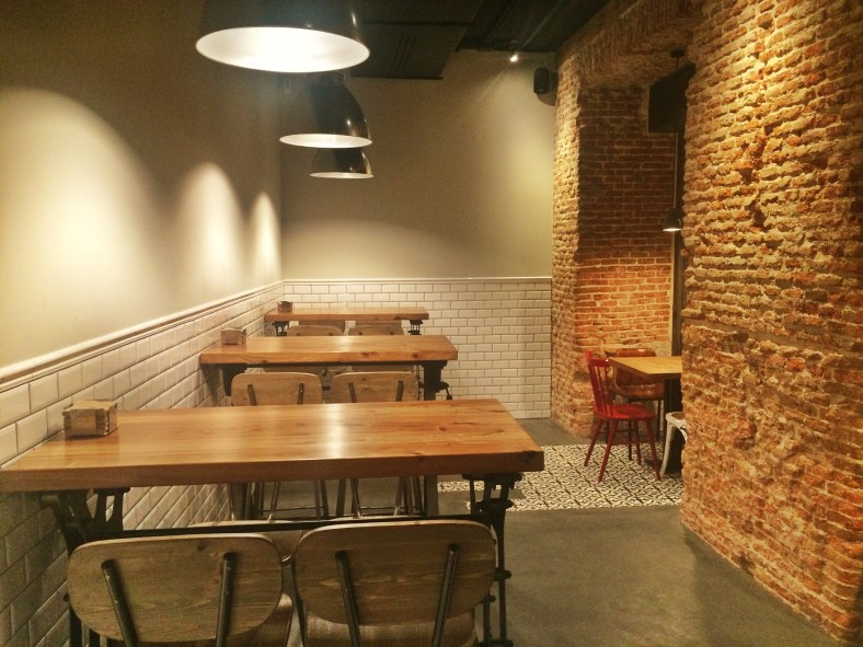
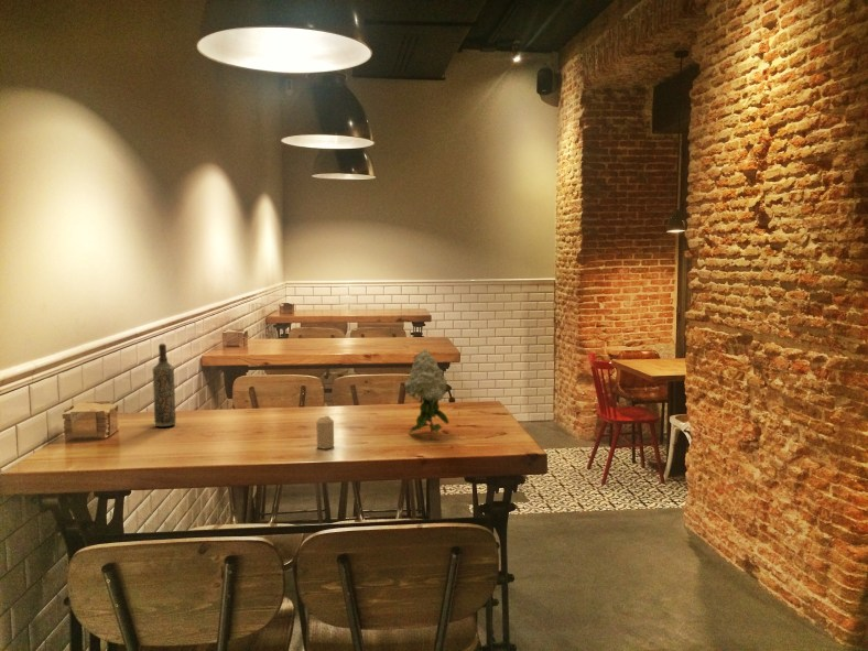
+ flower (427, 392)
+ candle (325, 432)
+ bottle (163, 384)
